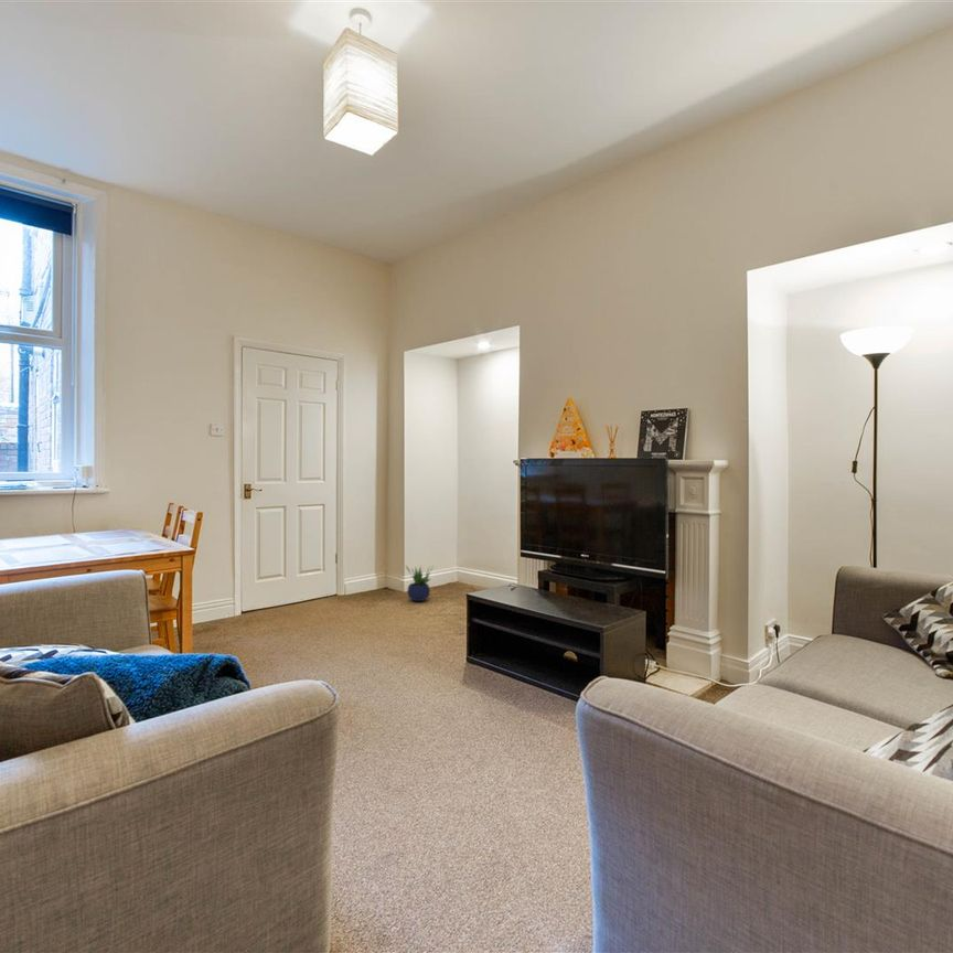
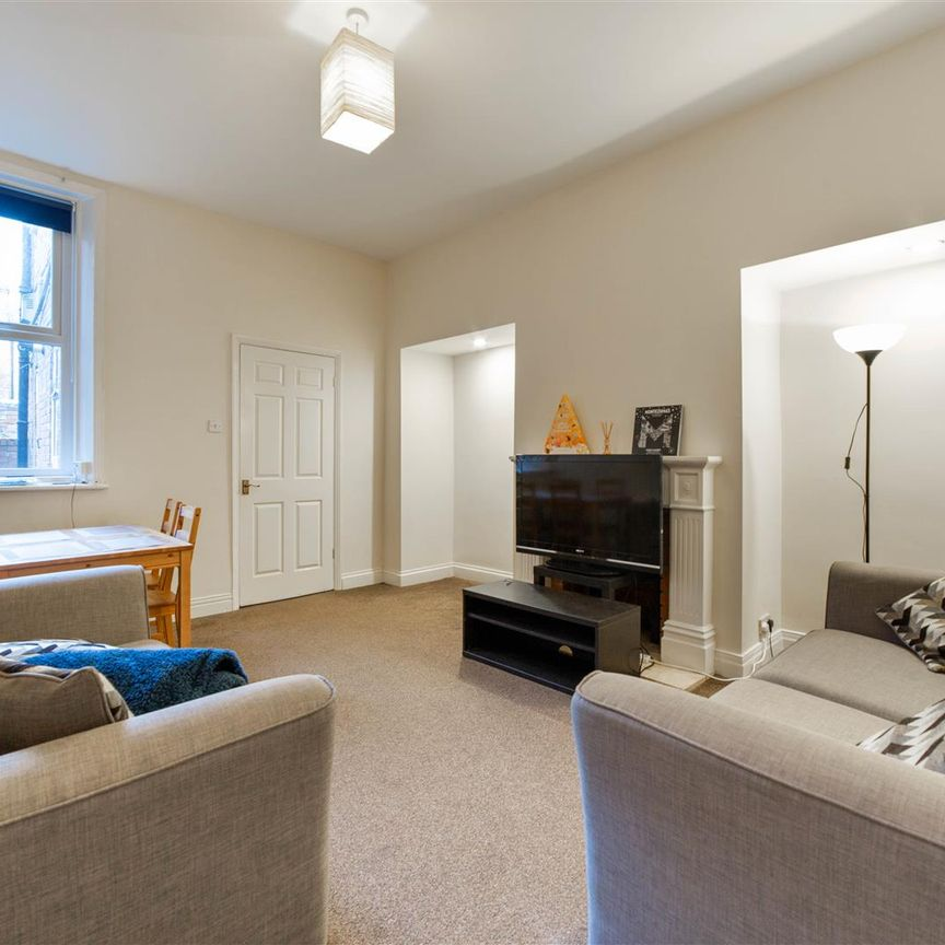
- potted plant (420, 581)
